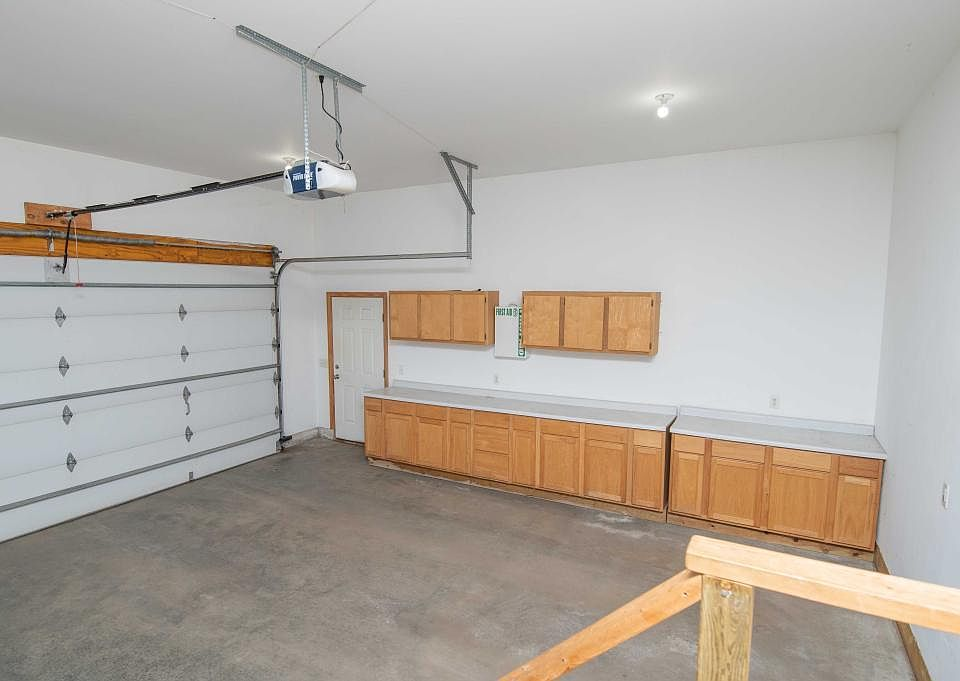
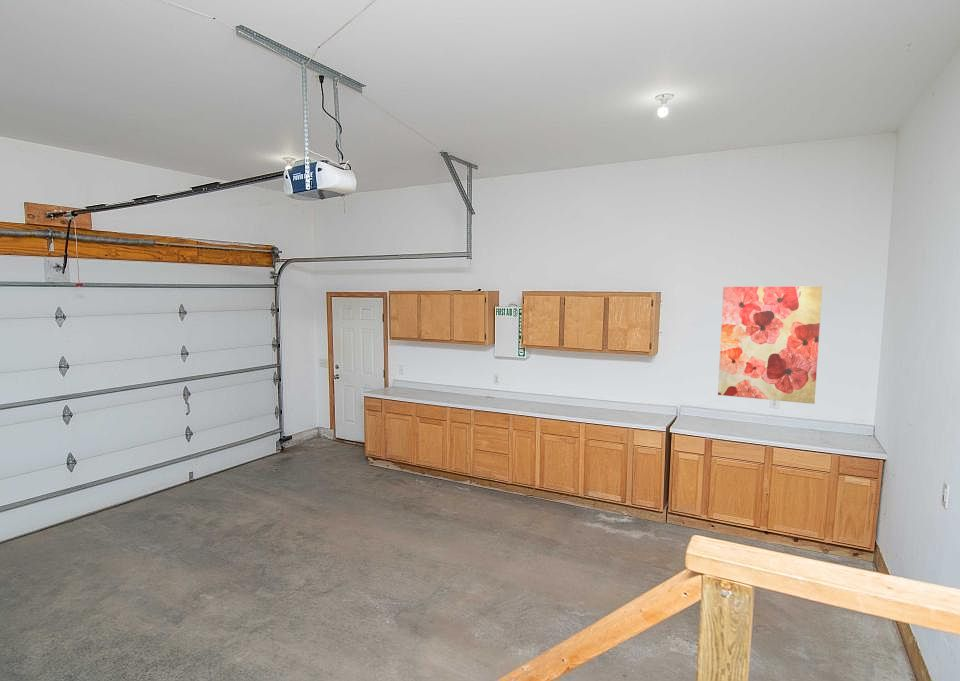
+ wall art (767, 343)
